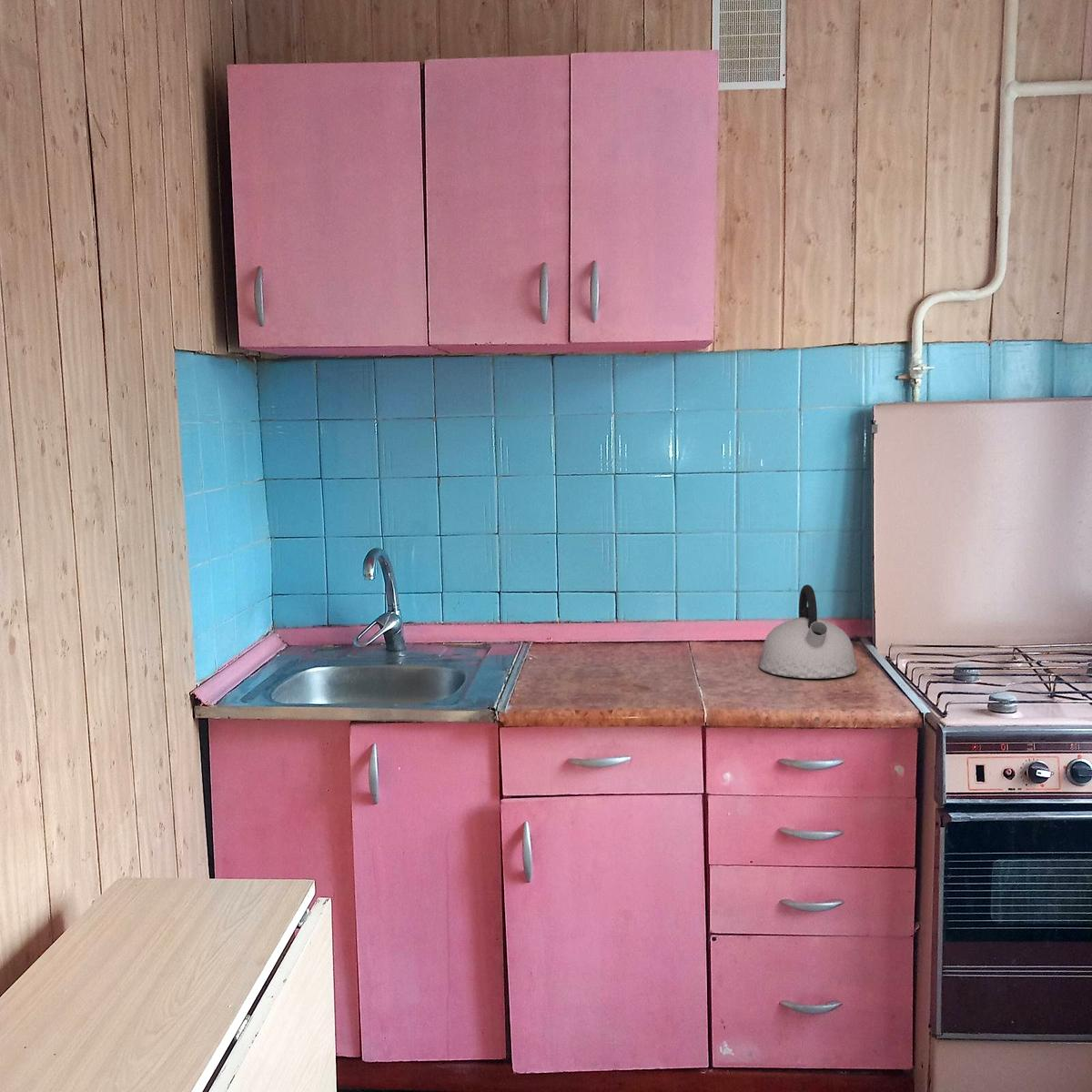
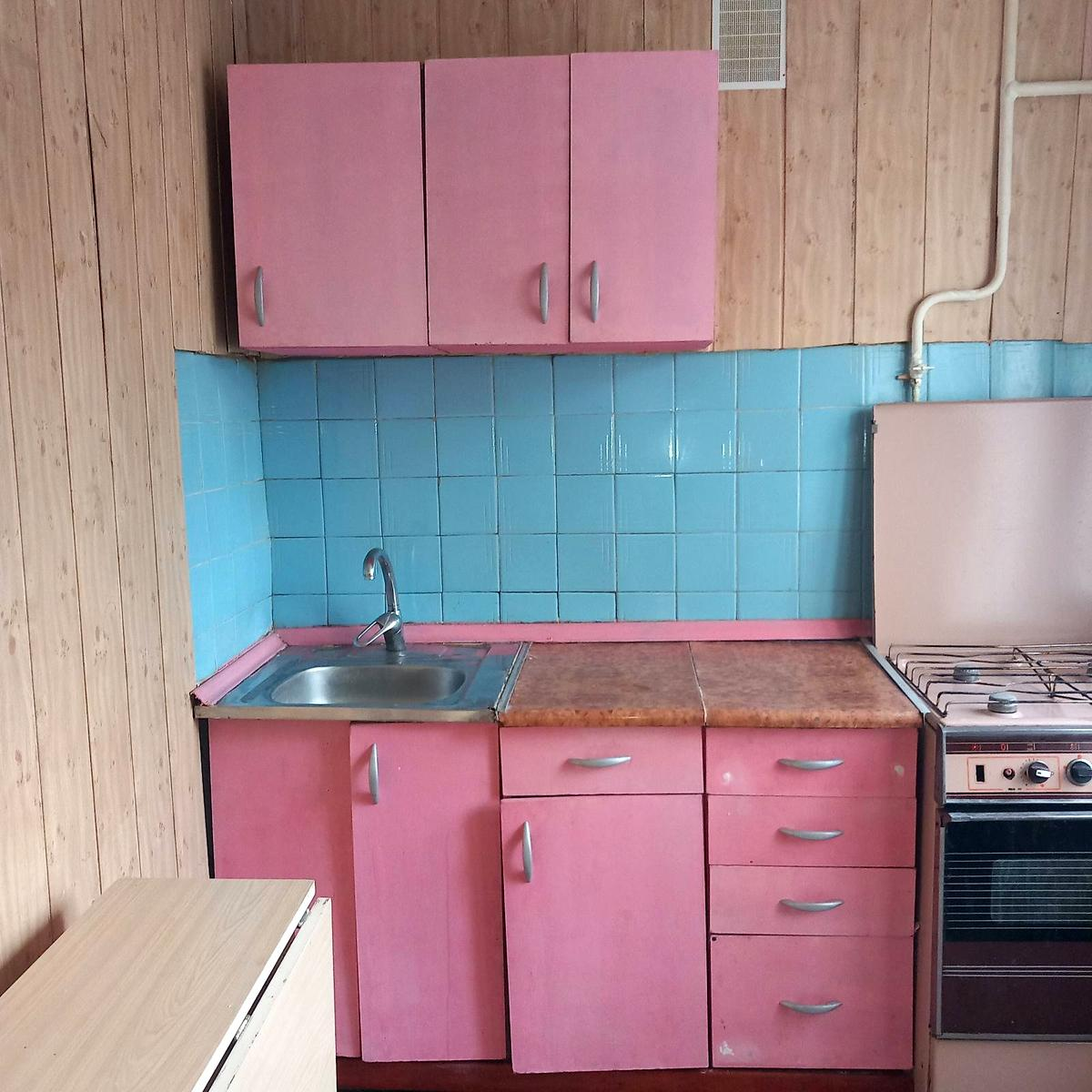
- kettle (808, 627)
